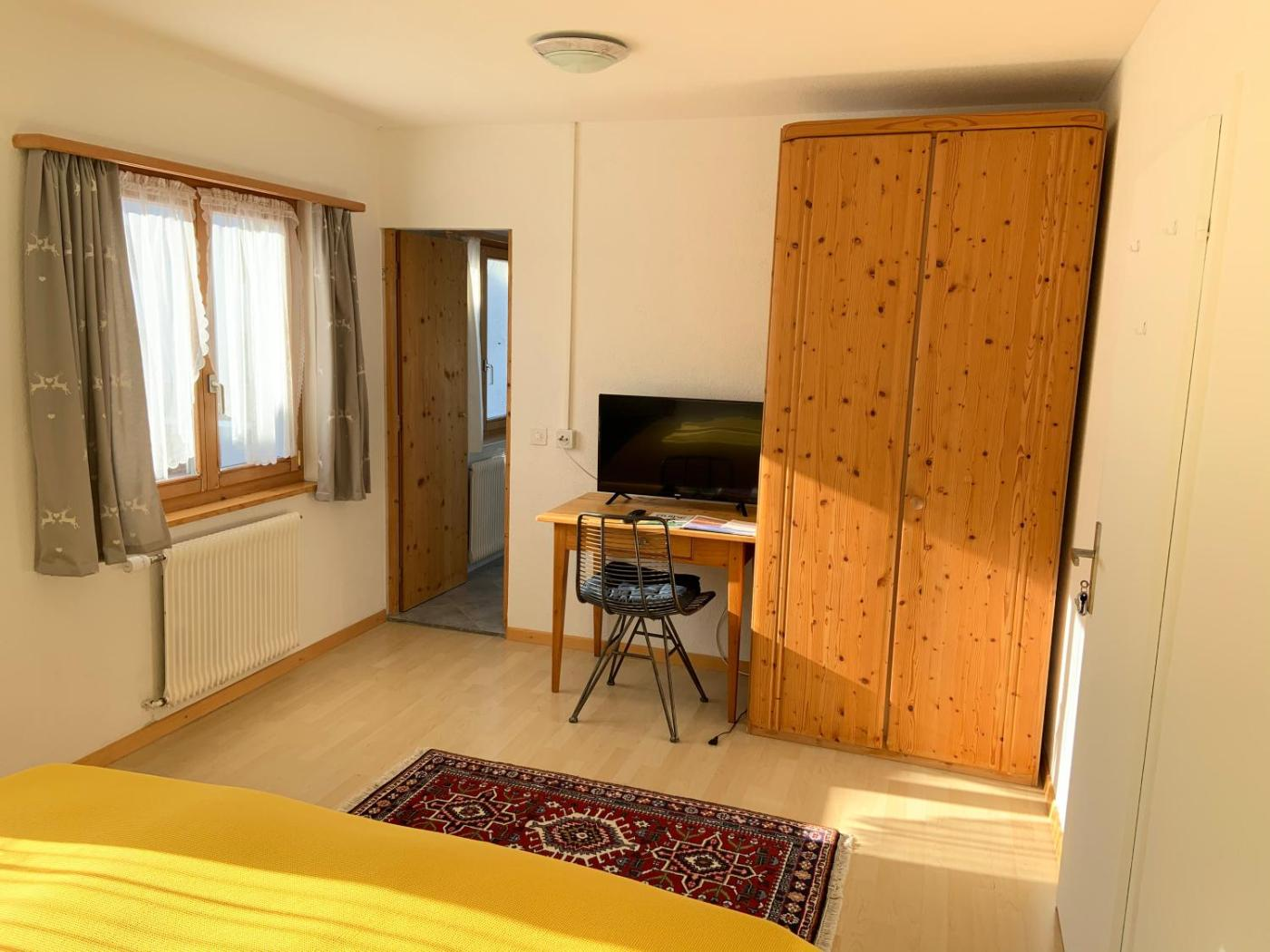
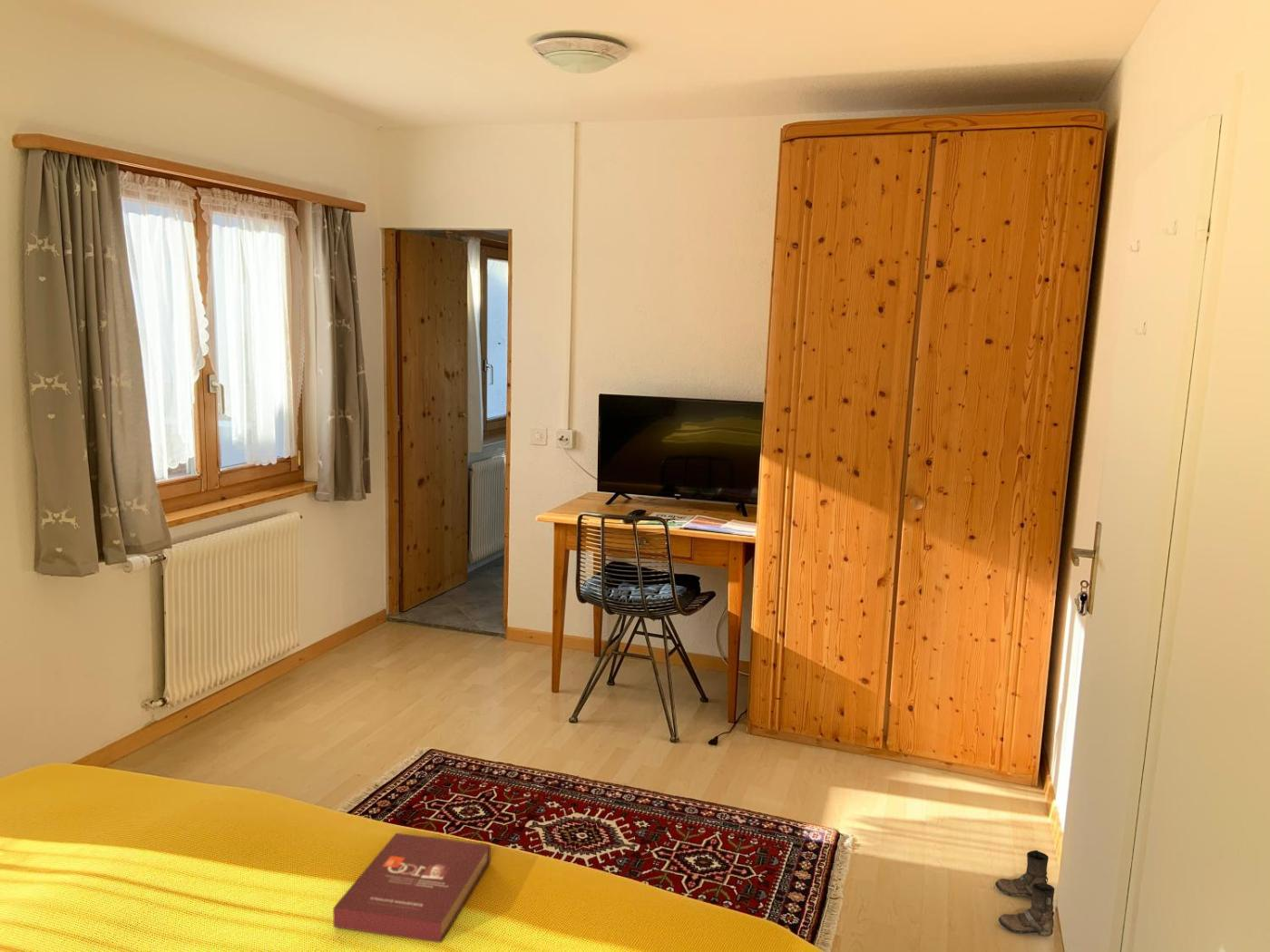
+ book (416, 883)
+ boots (1024, 889)
